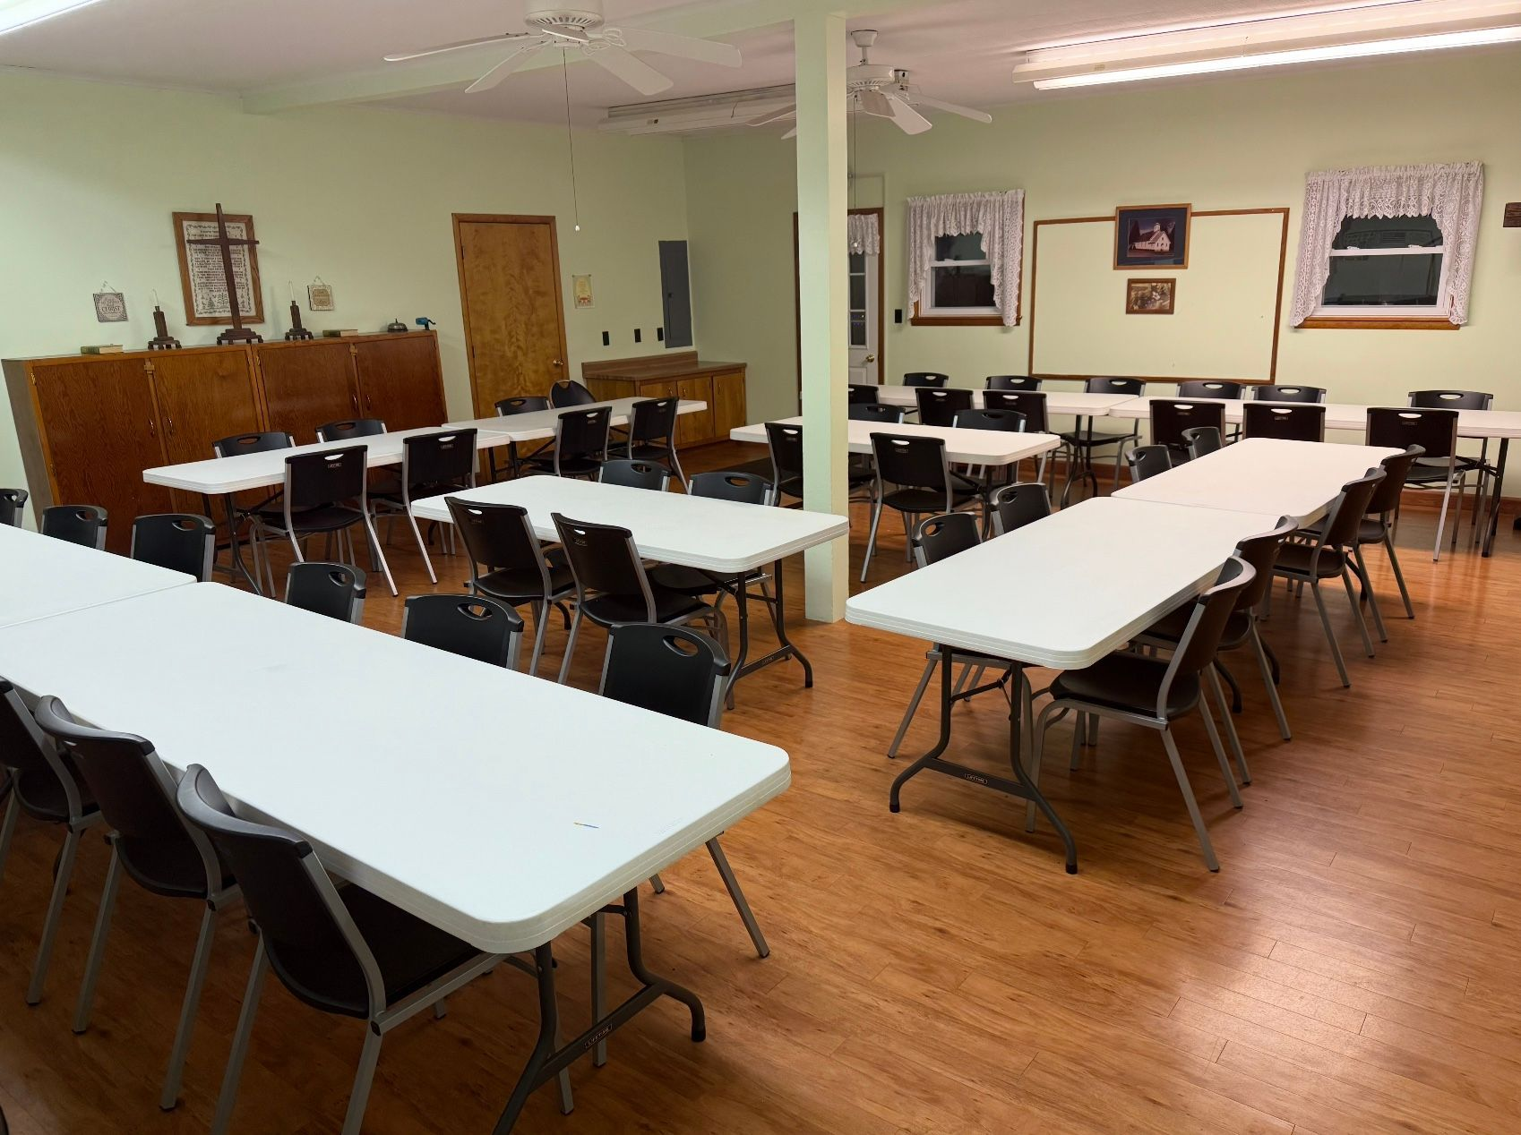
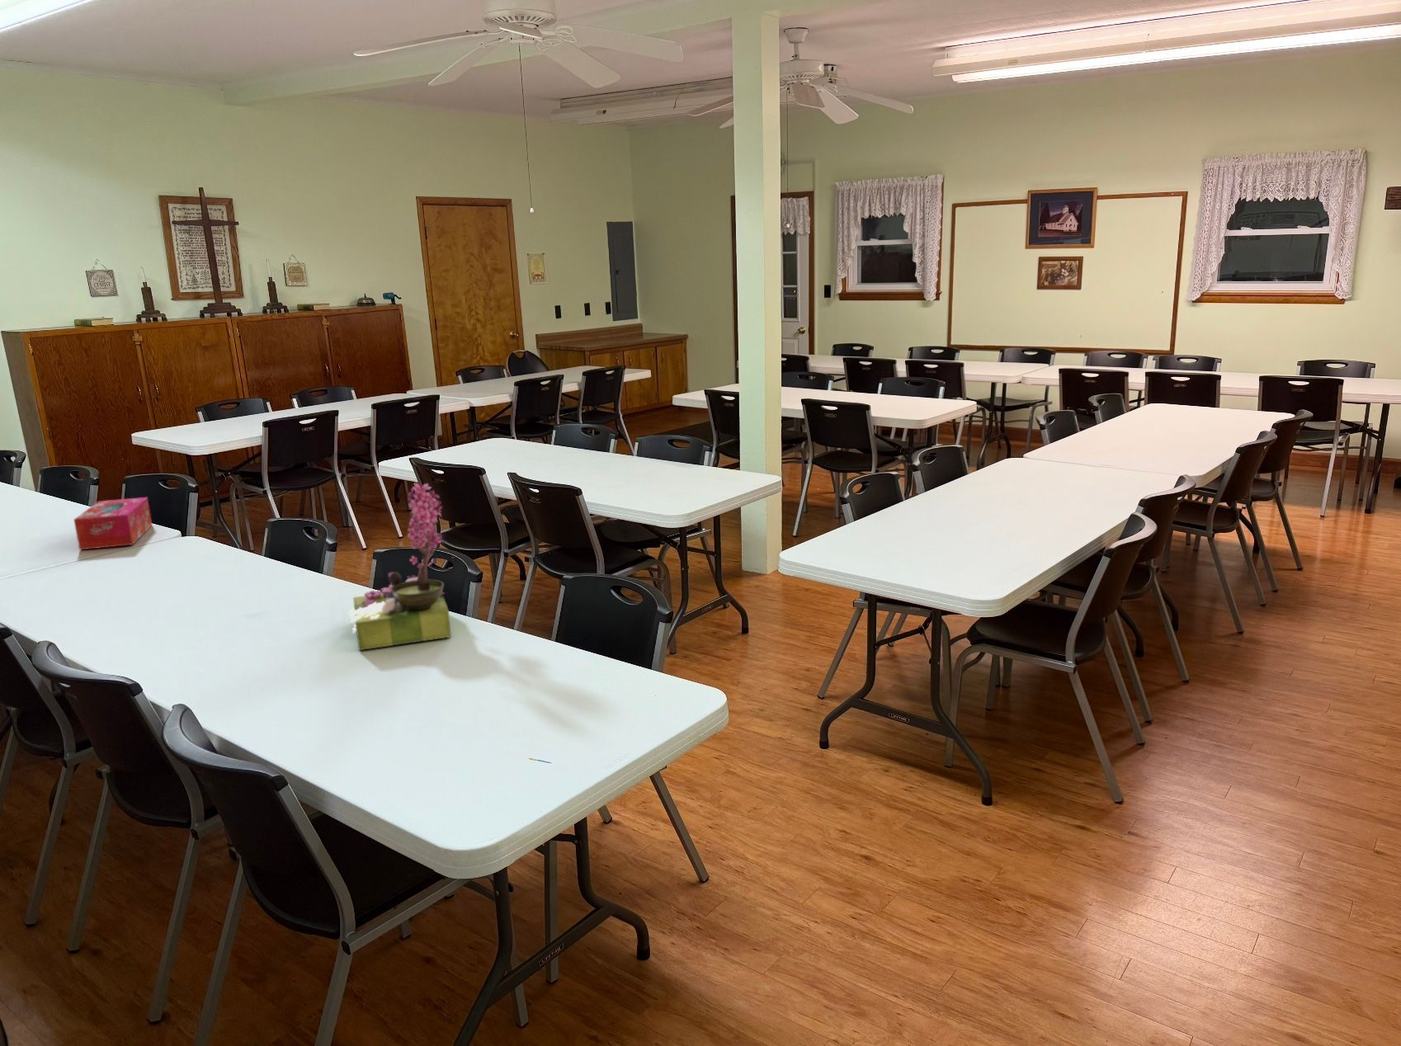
+ flower arrangement (394, 571)
+ tissue box (114, 522)
